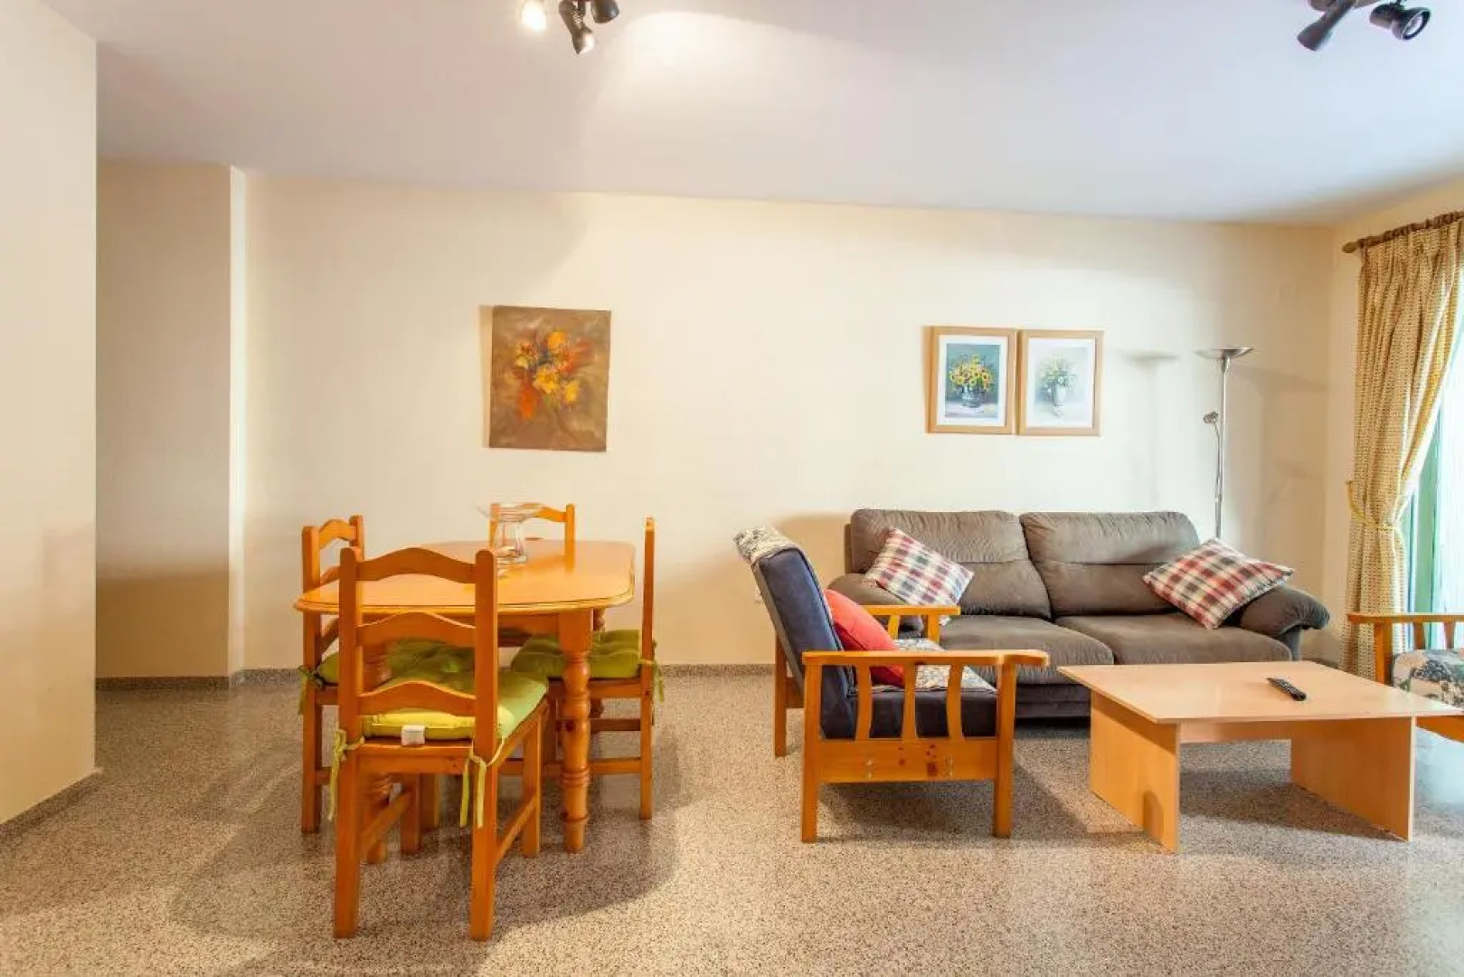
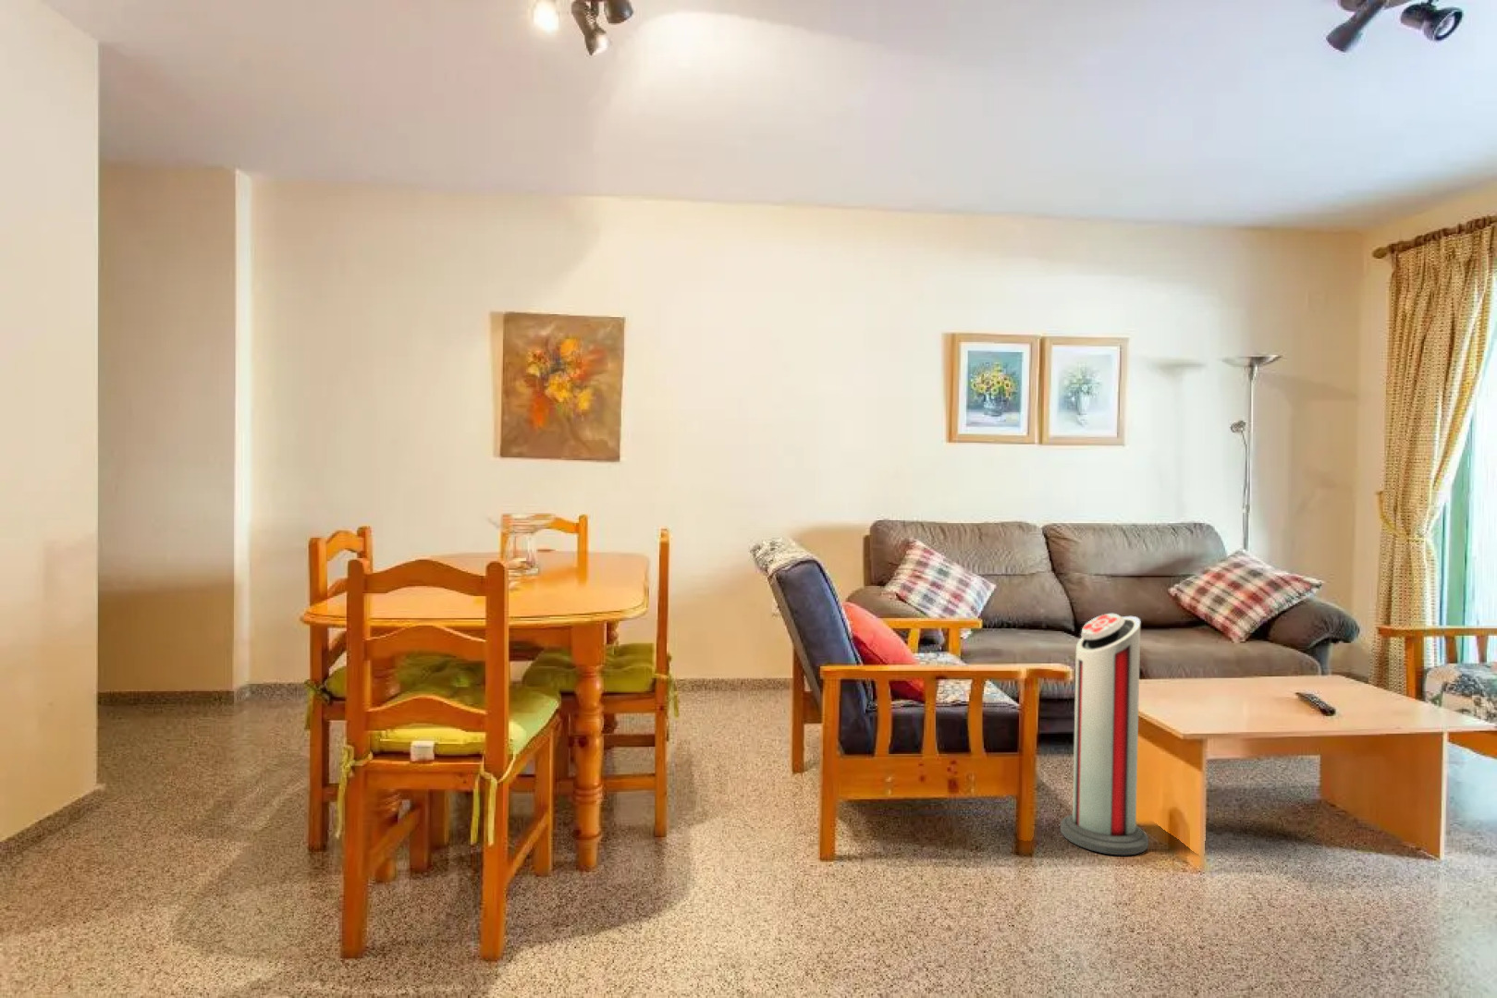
+ air purifier (1106, 725)
